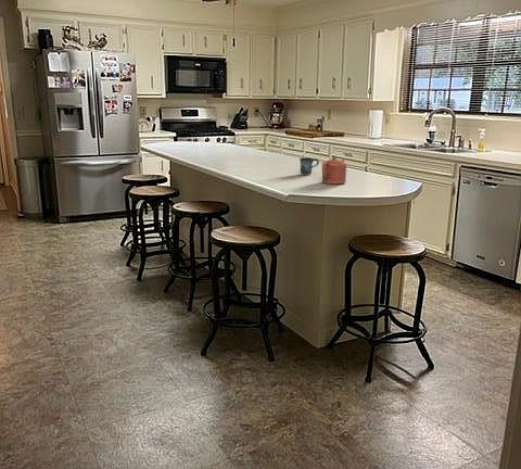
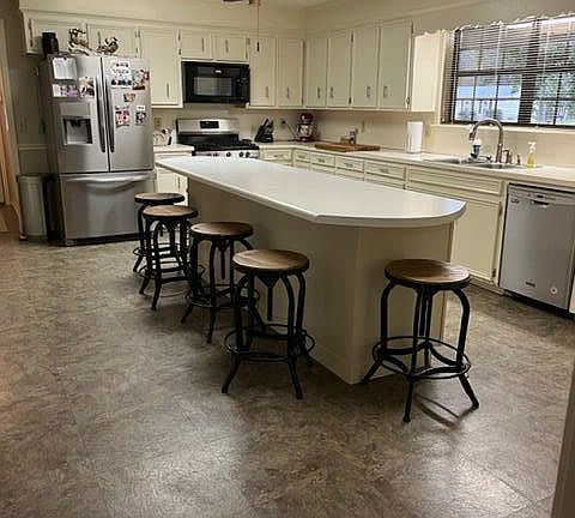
- mug (307, 166)
- teapot (334, 168)
